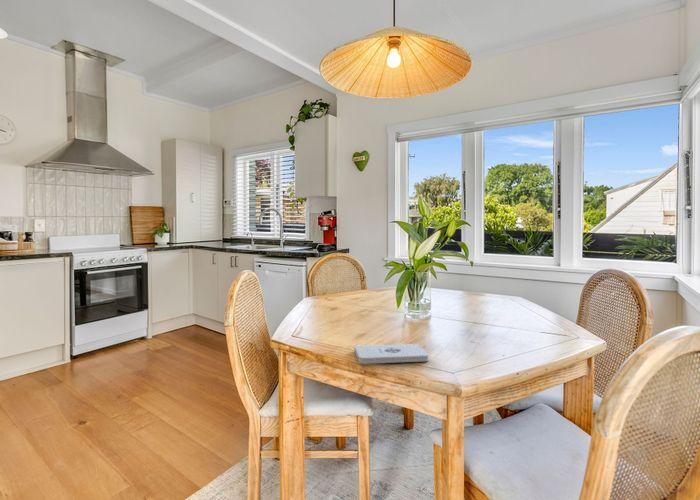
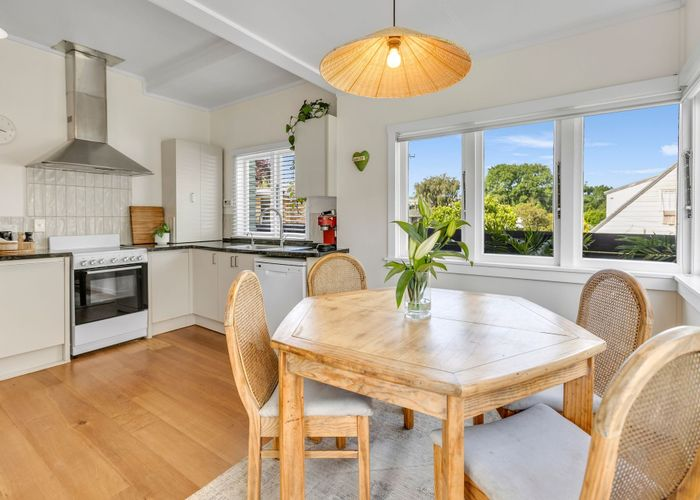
- notepad (390, 353)
